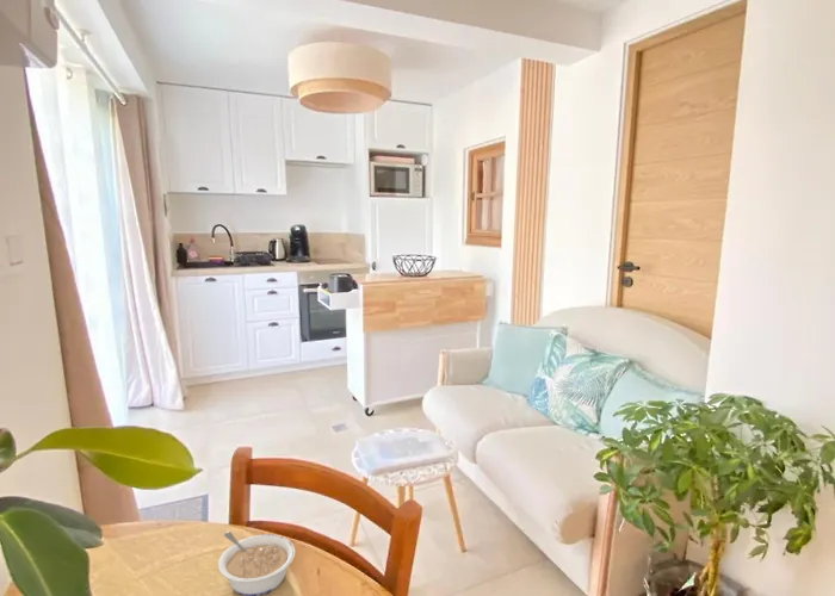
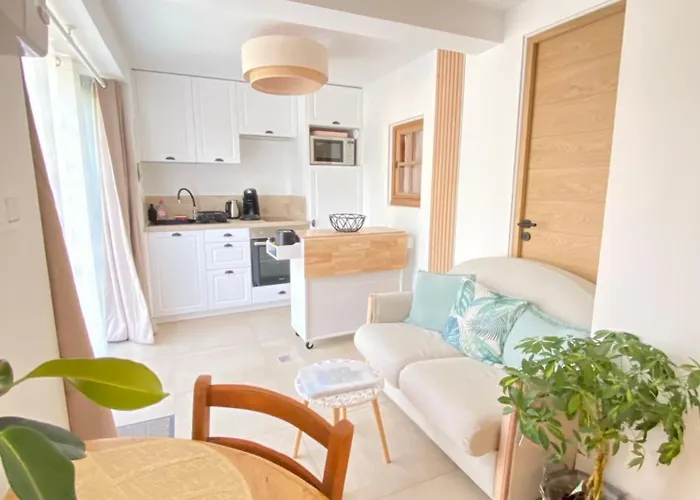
- legume (254, 565)
